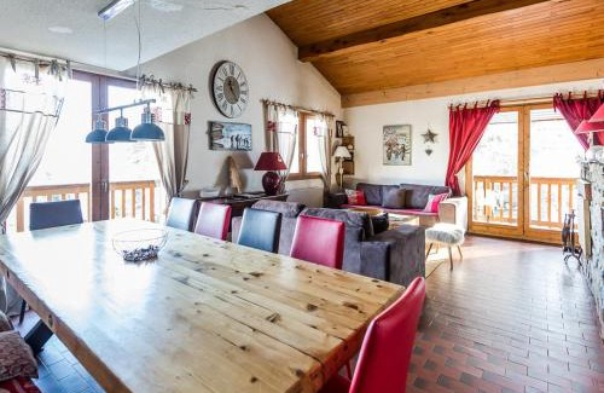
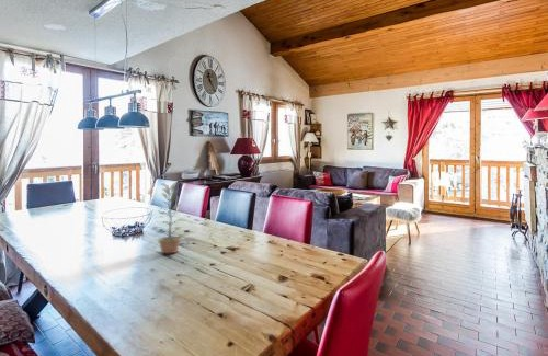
+ plant (171, 216)
